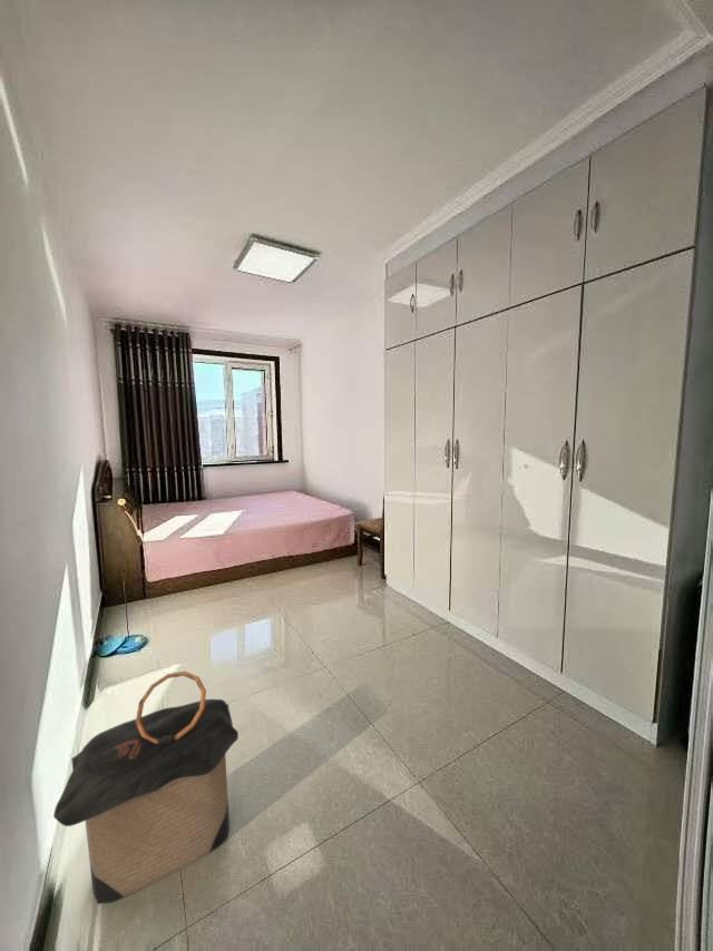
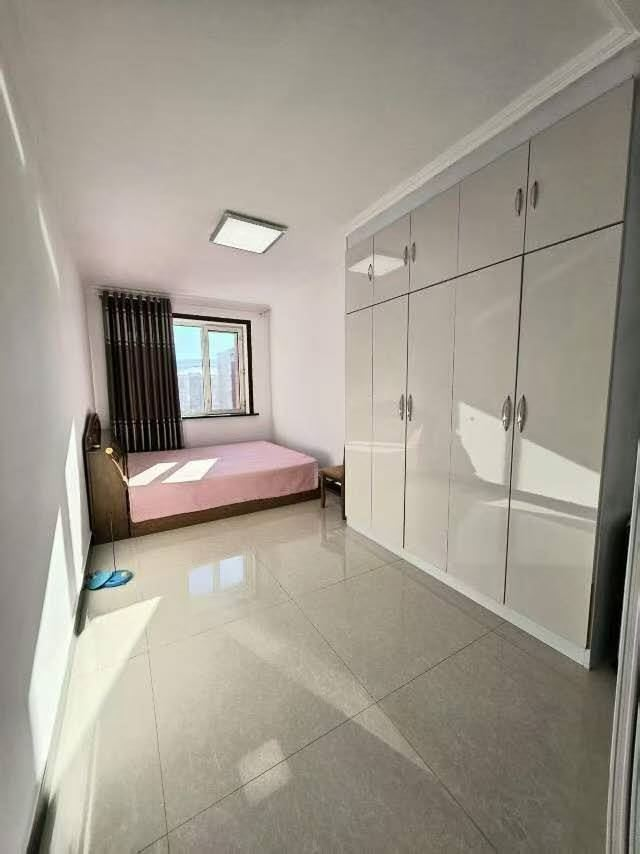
- laundry hamper (156, 775)
